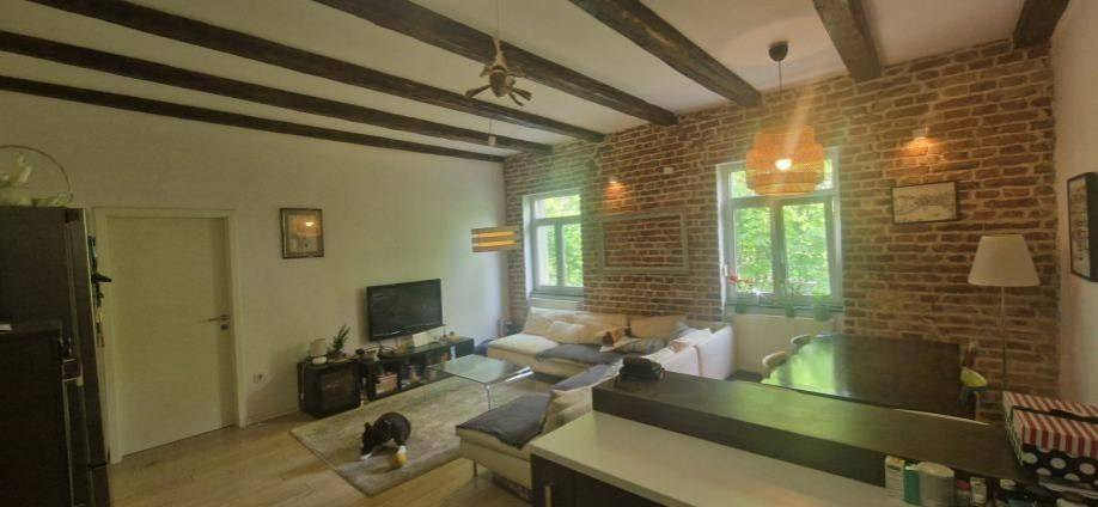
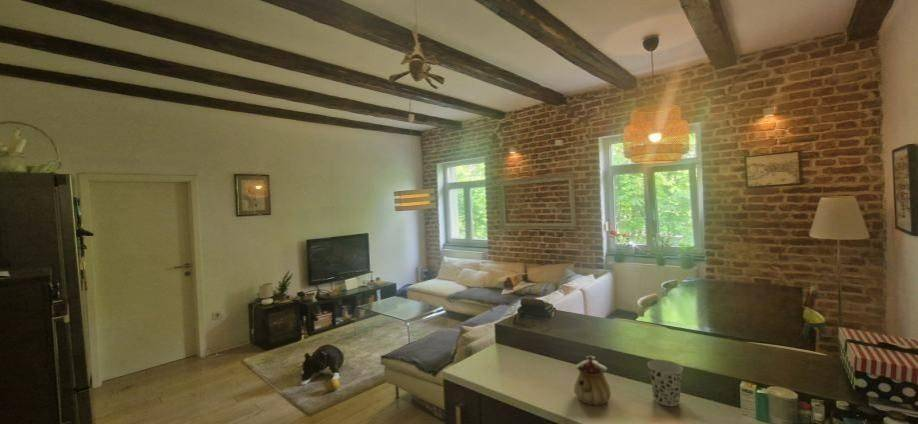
+ teapot (592, 375)
+ cup (665, 383)
